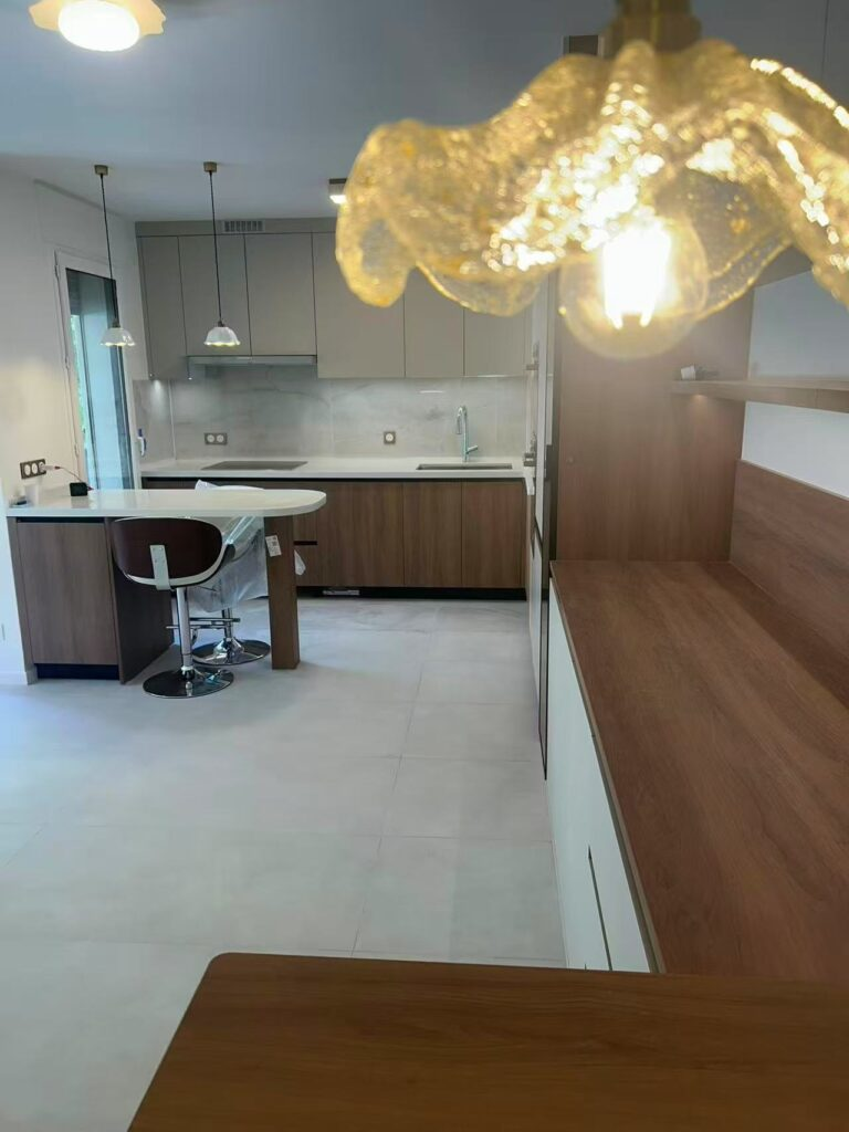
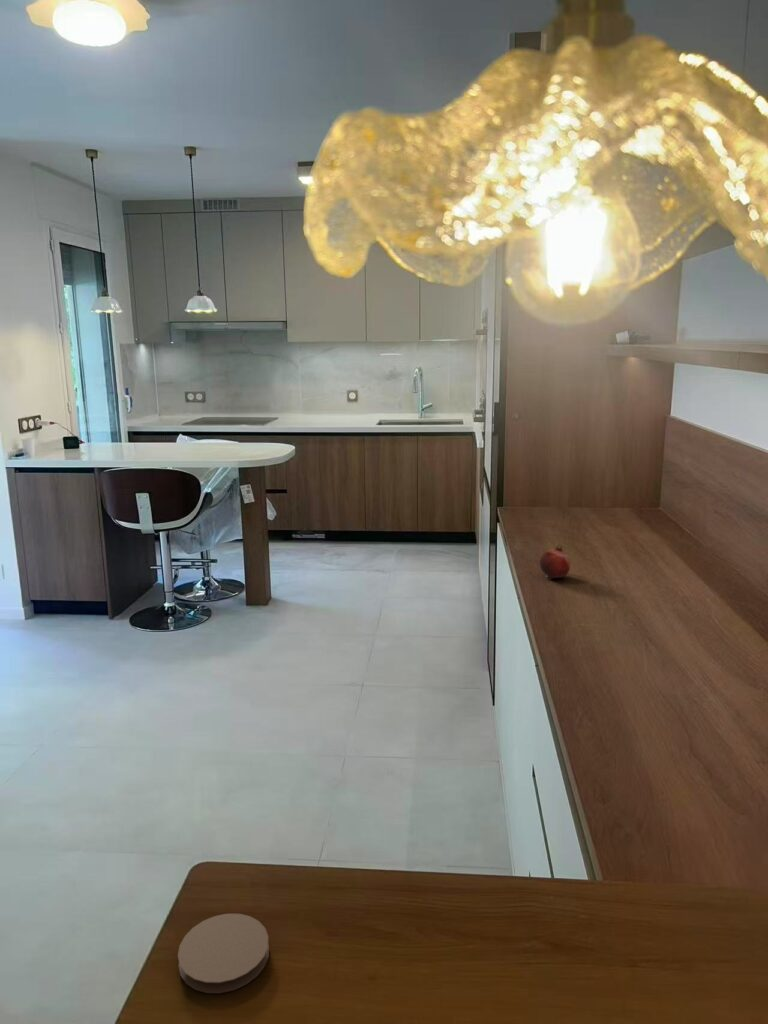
+ fruit (555, 560)
+ coaster (224, 951)
